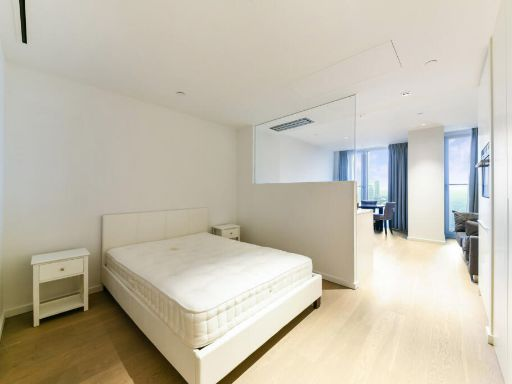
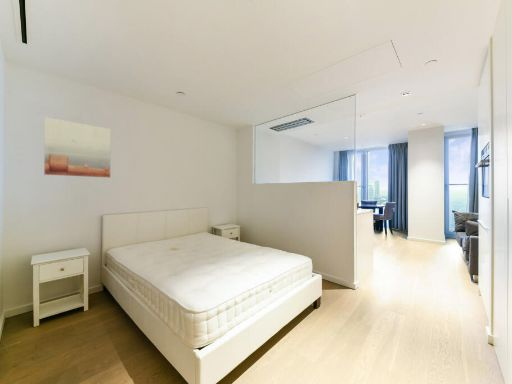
+ wall art (80, 149)
